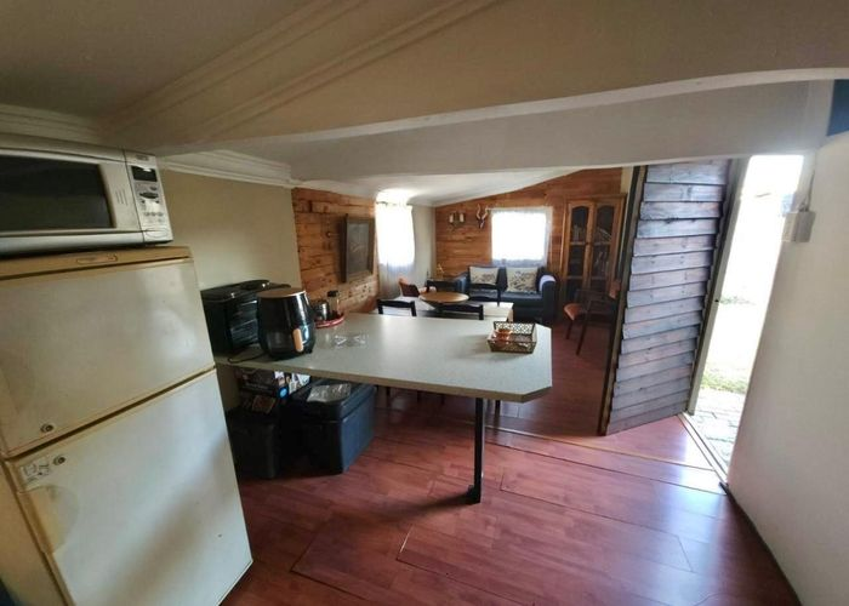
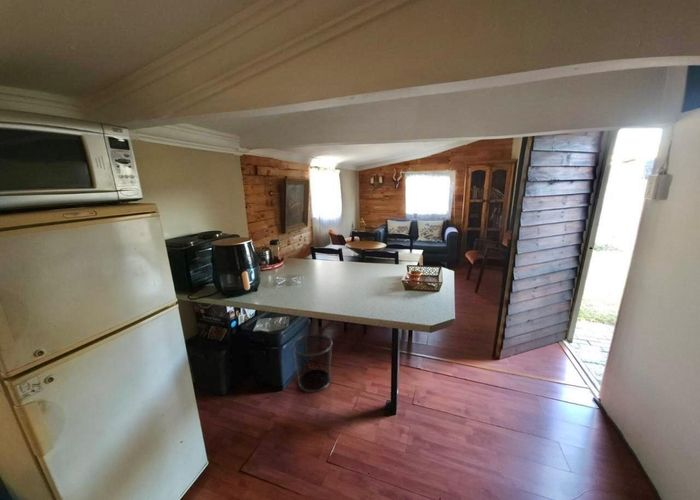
+ waste bin (313, 362)
